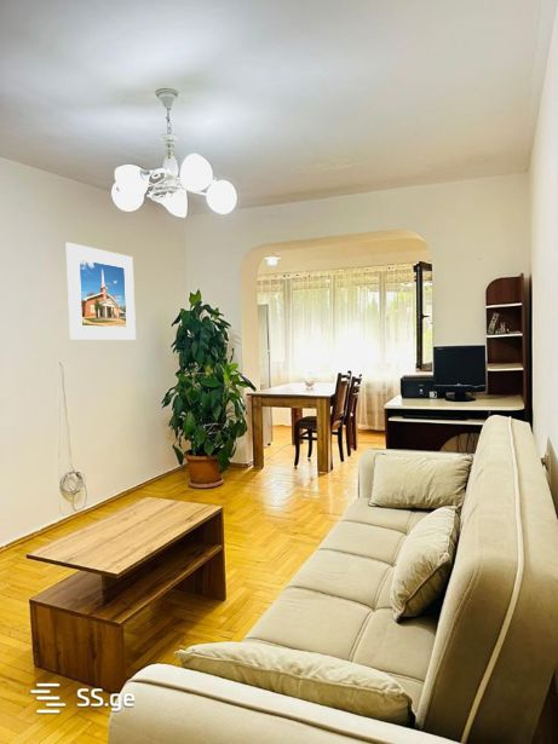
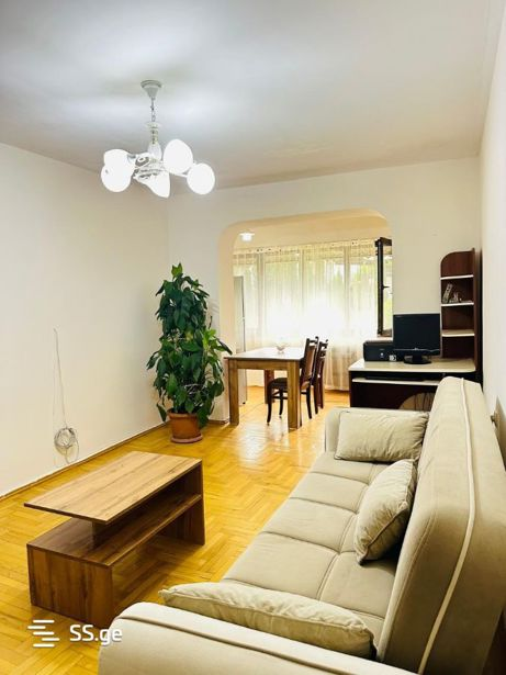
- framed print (103, 295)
